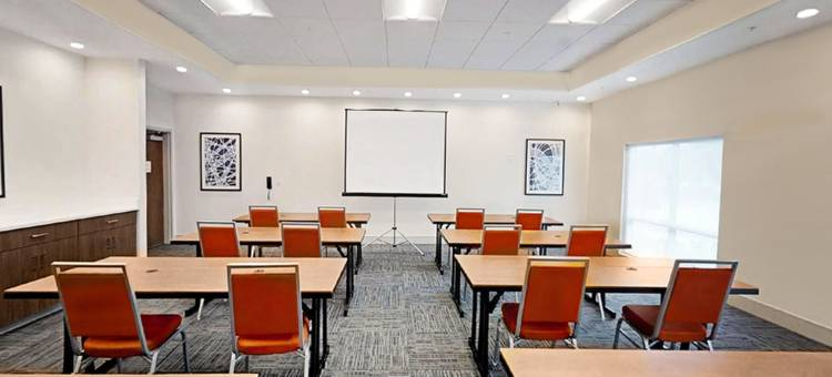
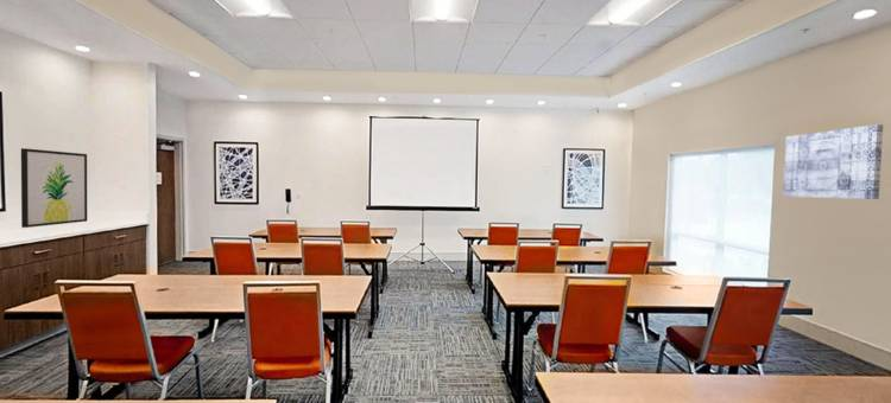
+ wall art (827, 164)
+ wall art (56, 187)
